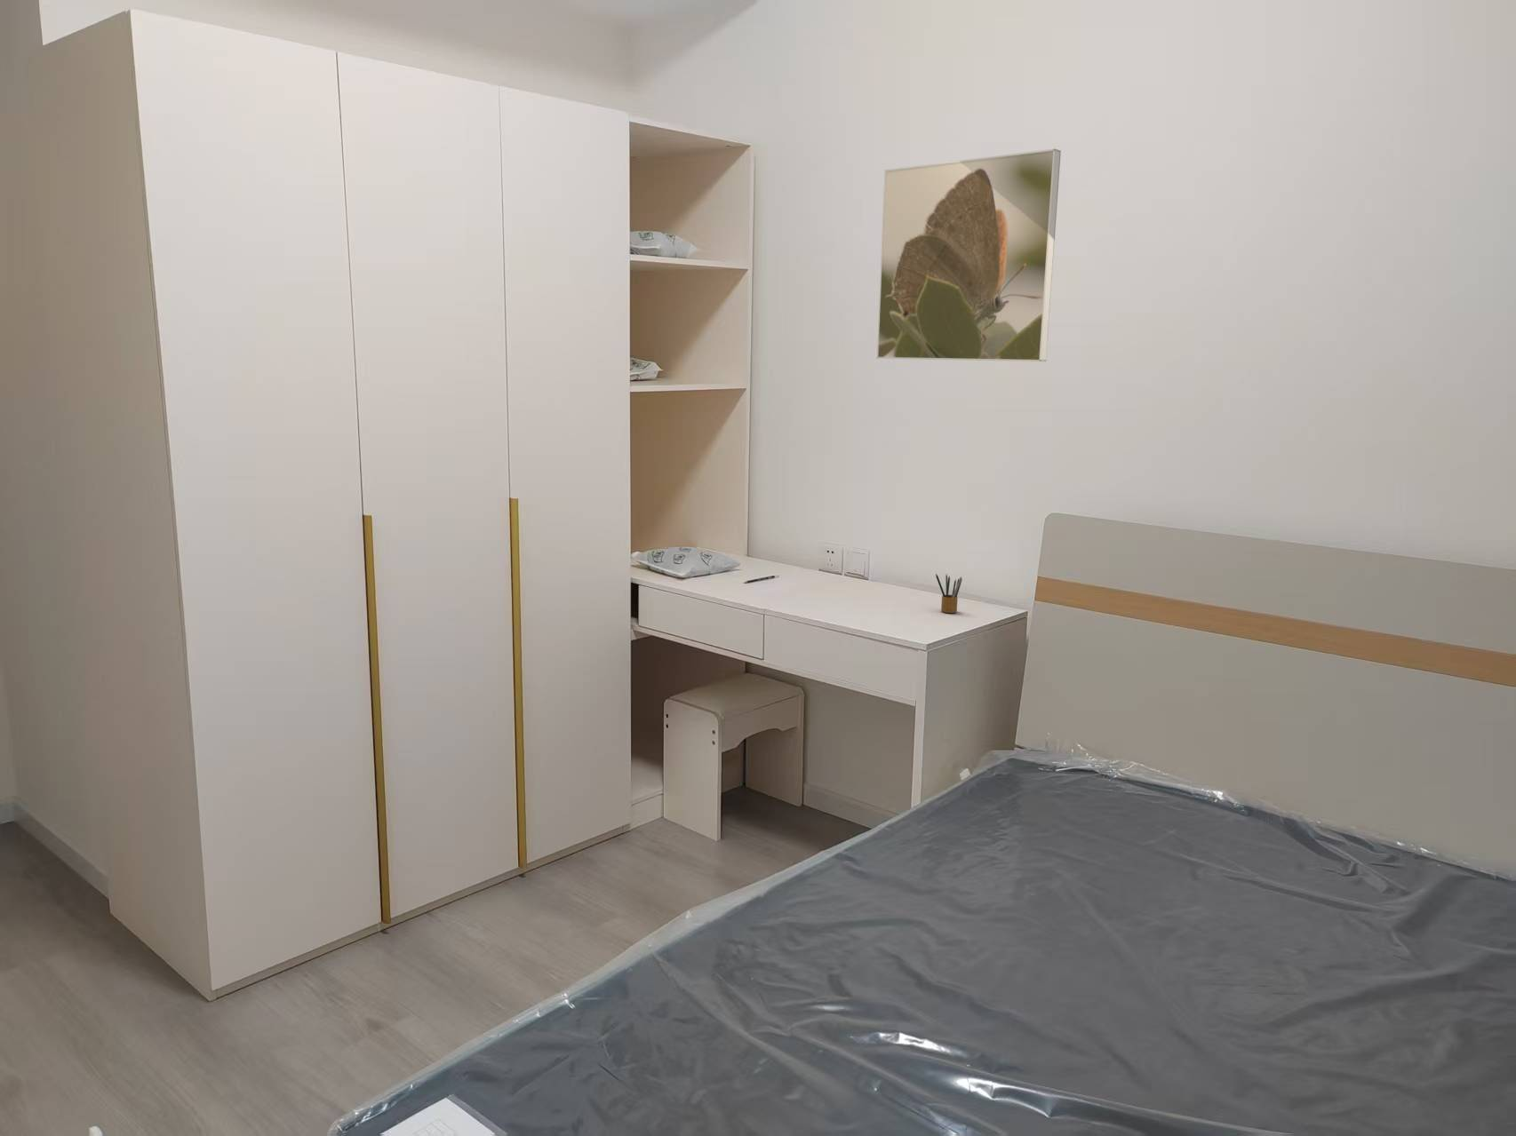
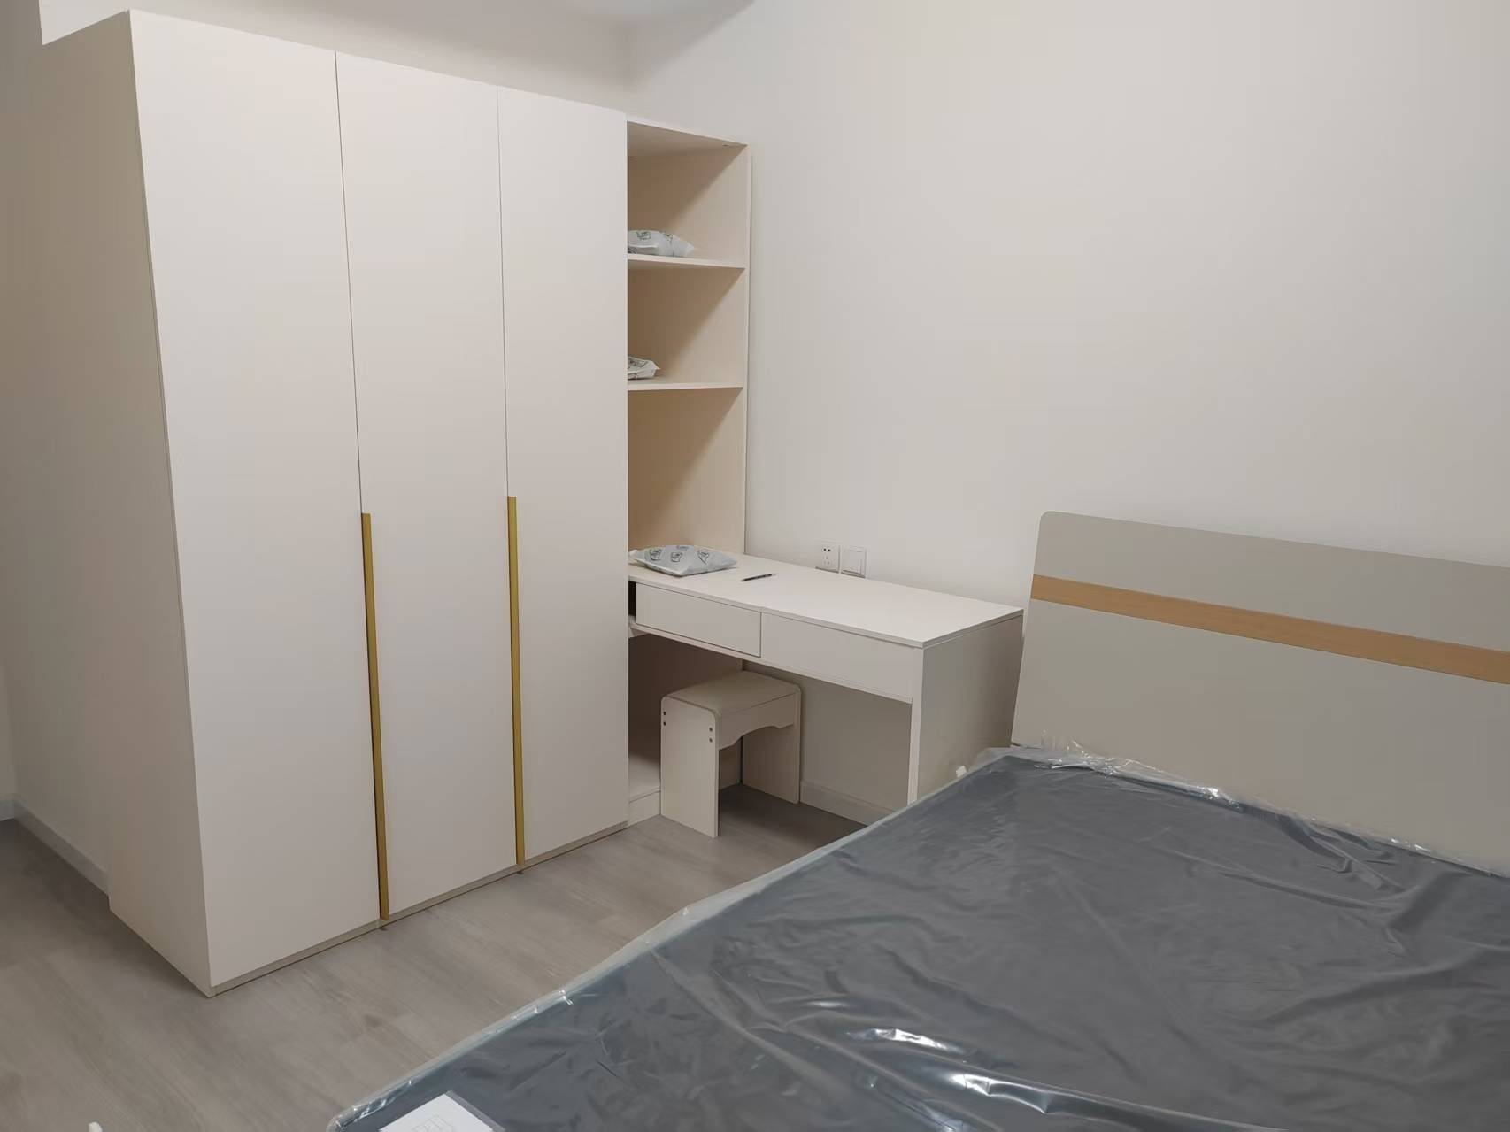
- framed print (961, 261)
- pencil box (948, 592)
